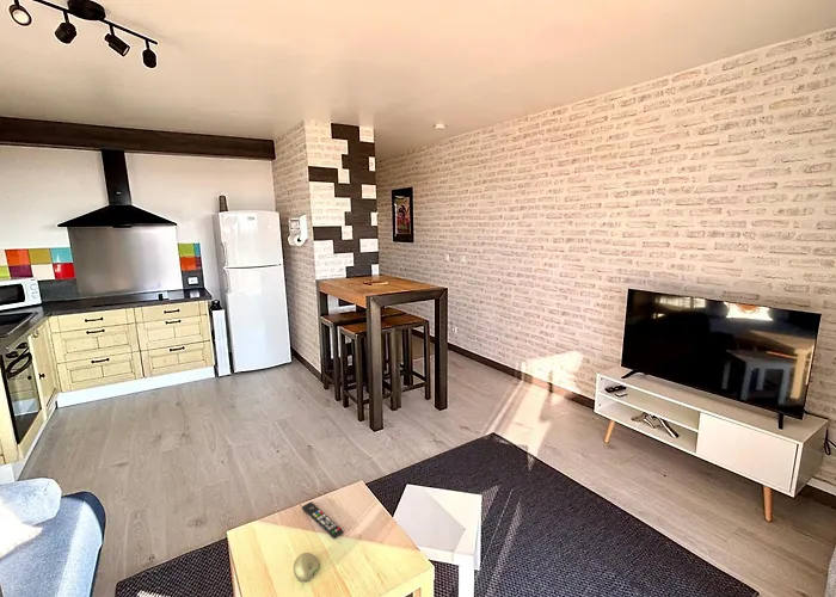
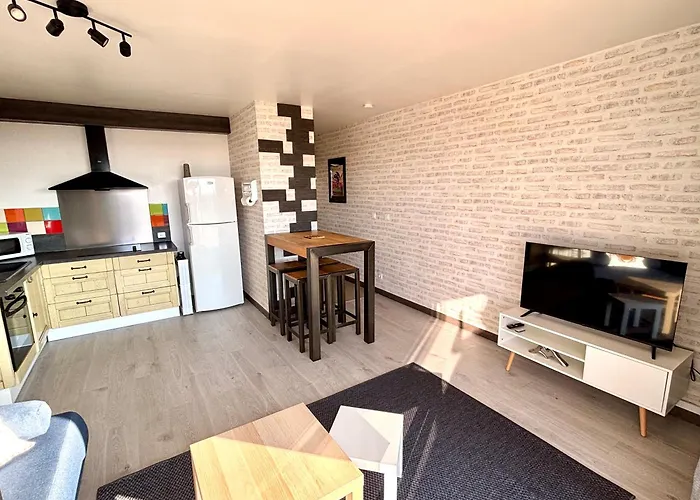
- remote control (321, 518)
- decorative egg (305, 564)
